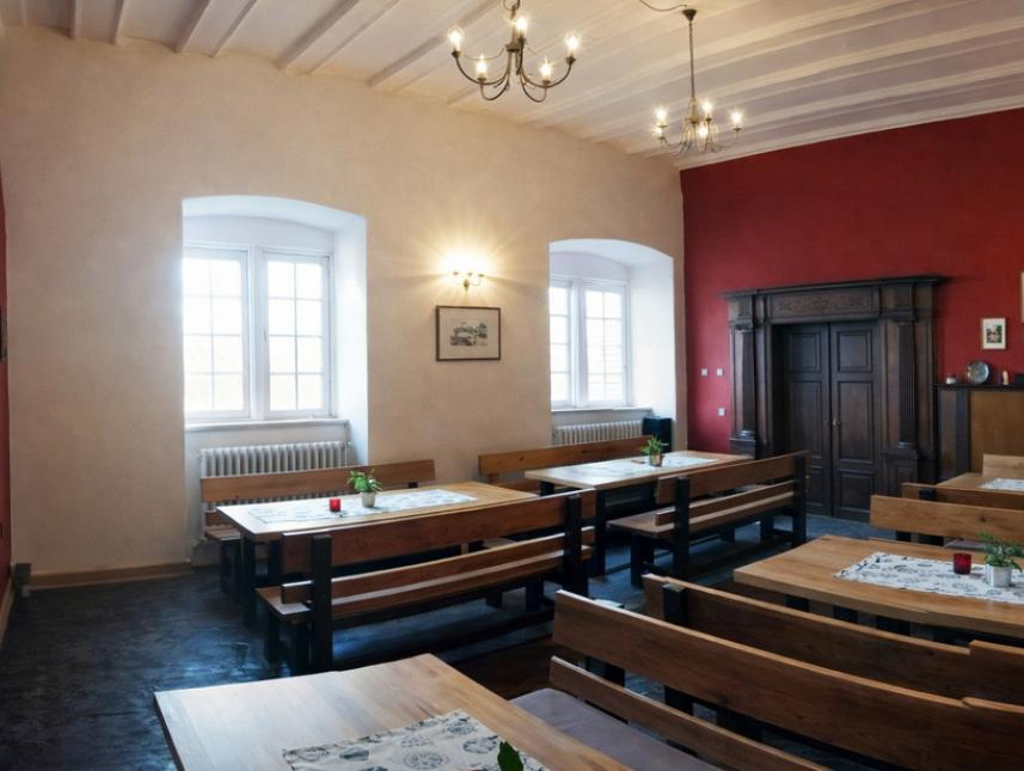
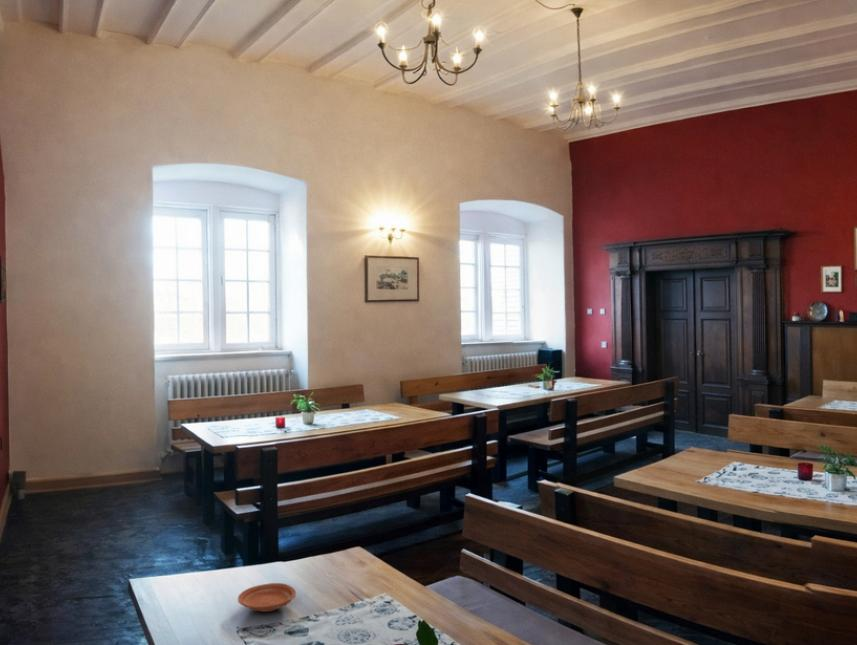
+ plate (267, 600)
